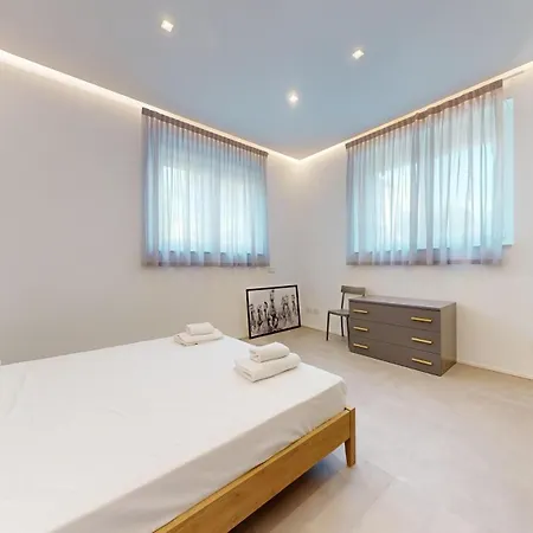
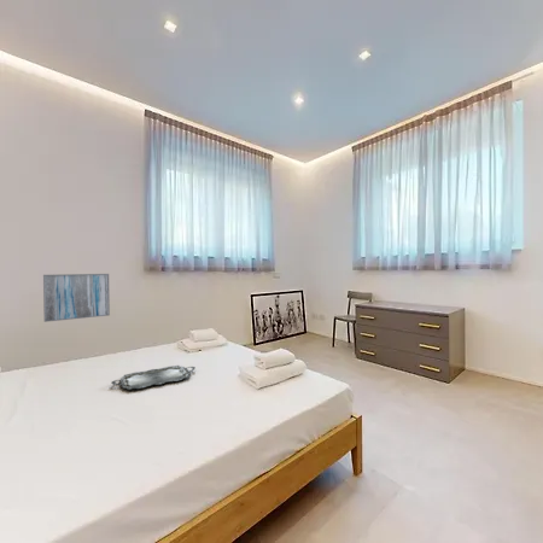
+ wall art (77, 296)
+ serving tray (156, 375)
